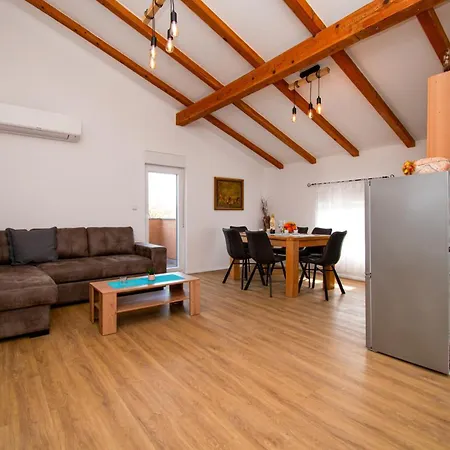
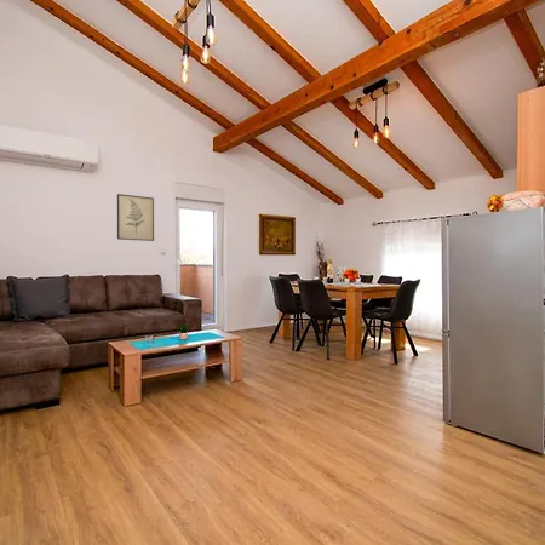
+ wall art (136, 218)
